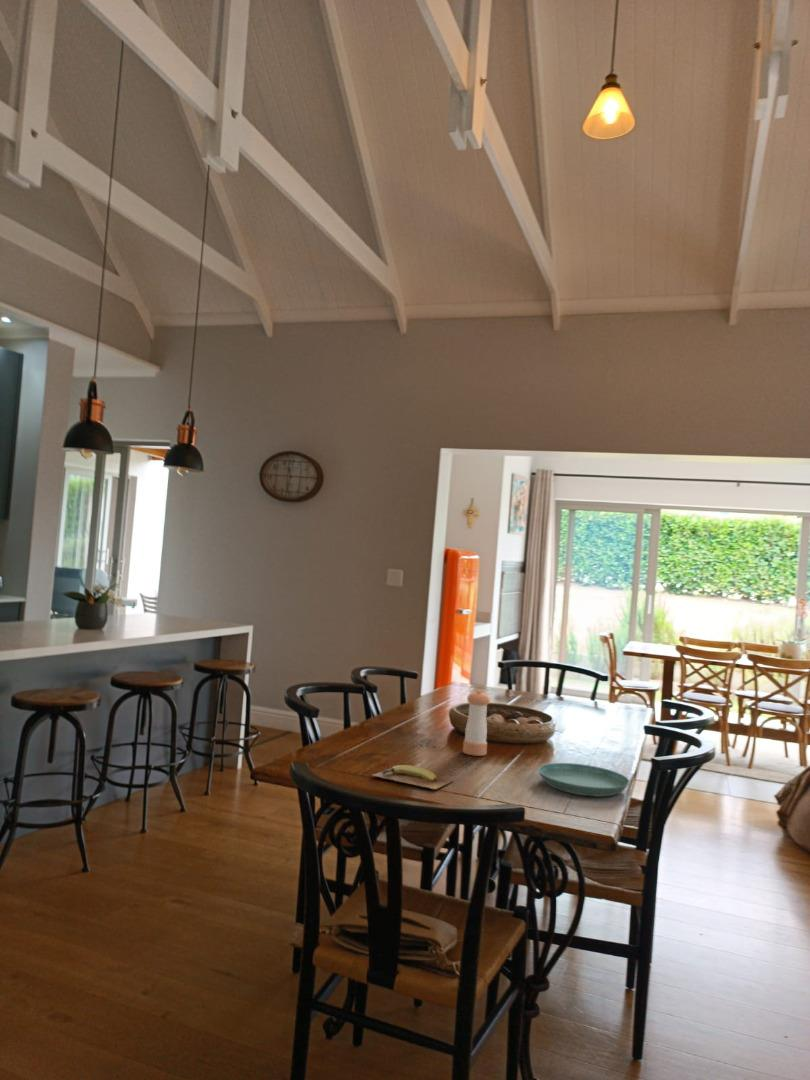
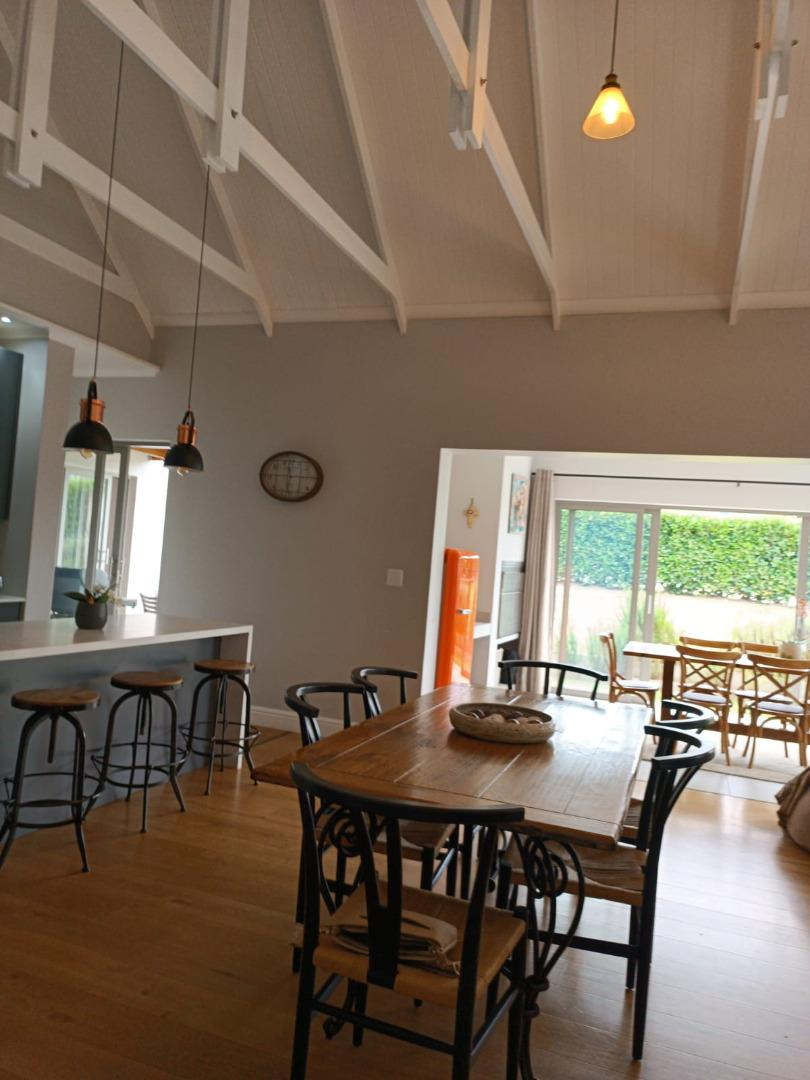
- saucer (582, 780)
- pepper shaker (476, 721)
- banana (413, 774)
